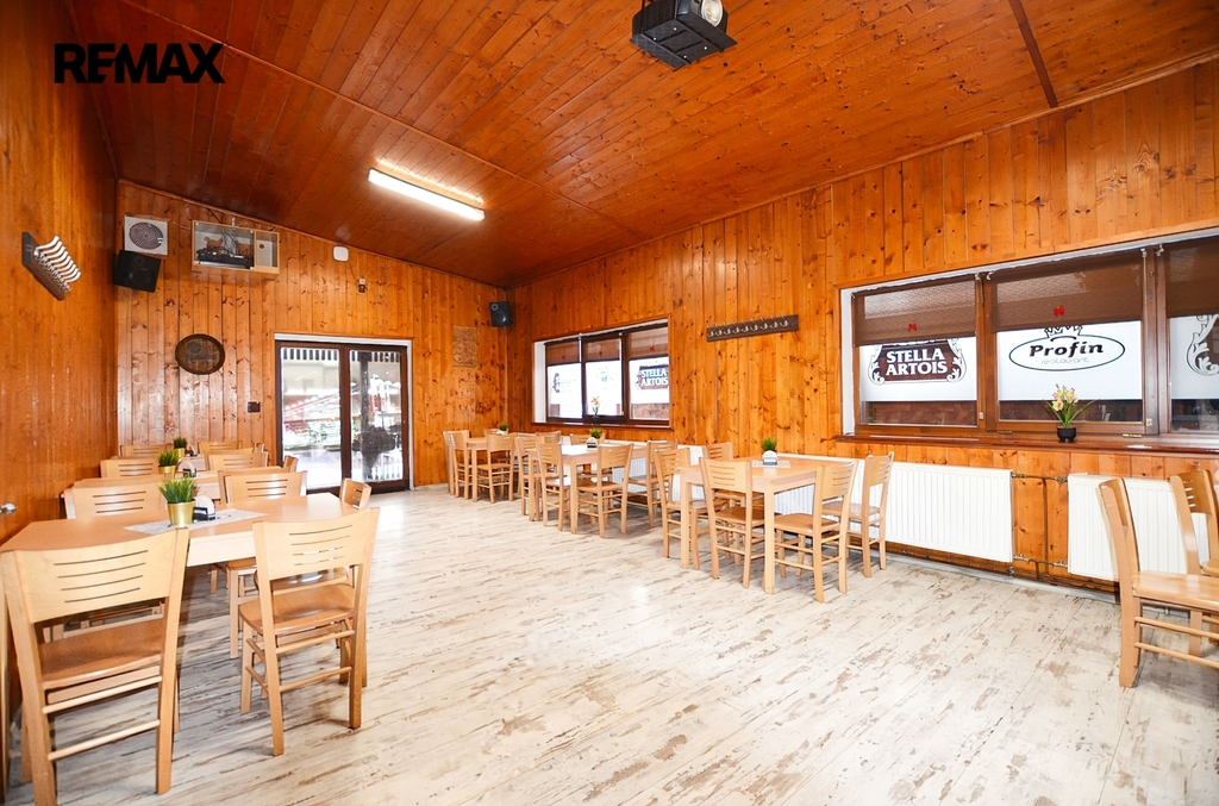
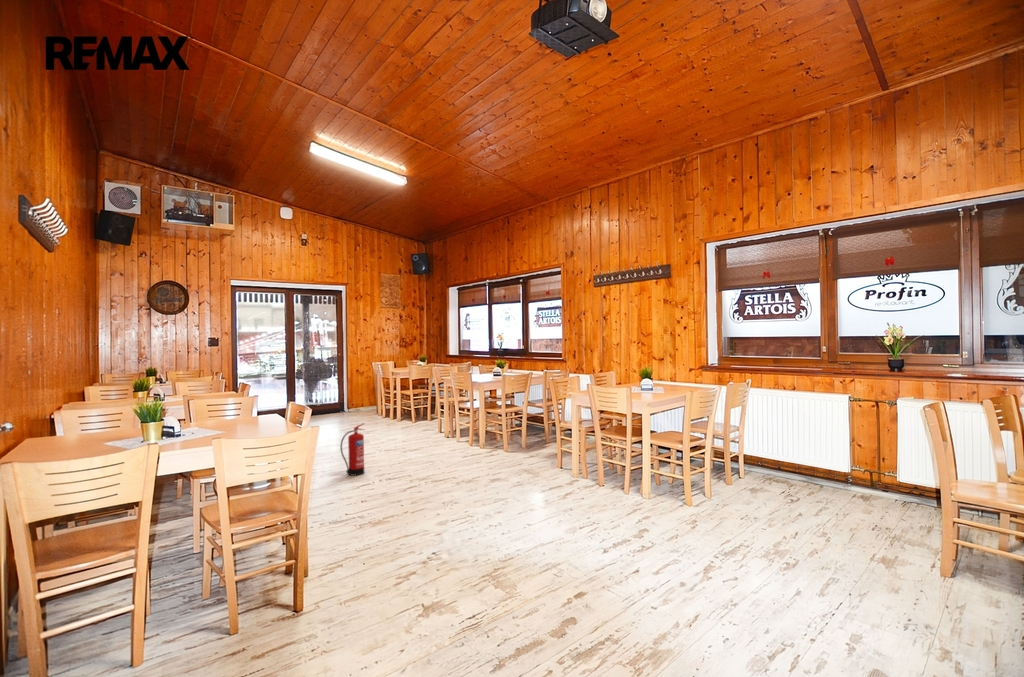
+ fire extinguisher (353, 449)
